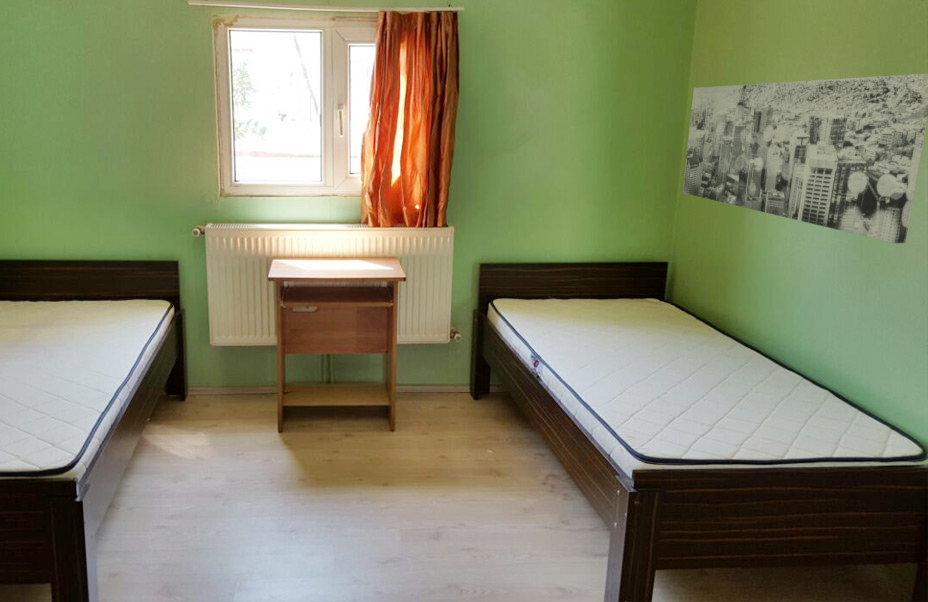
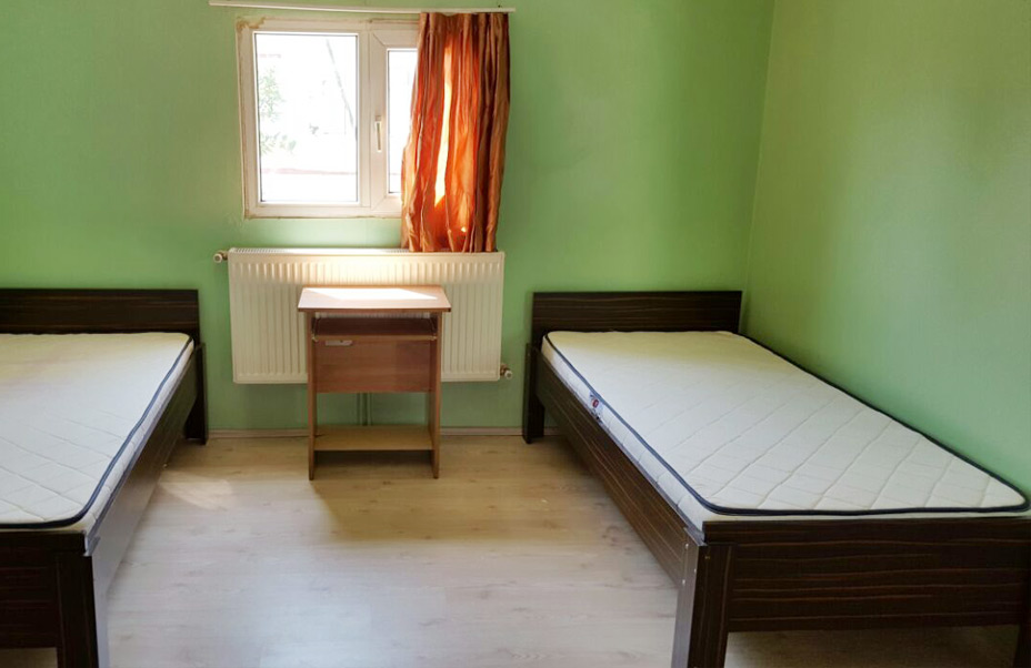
- wall art (776, 148)
